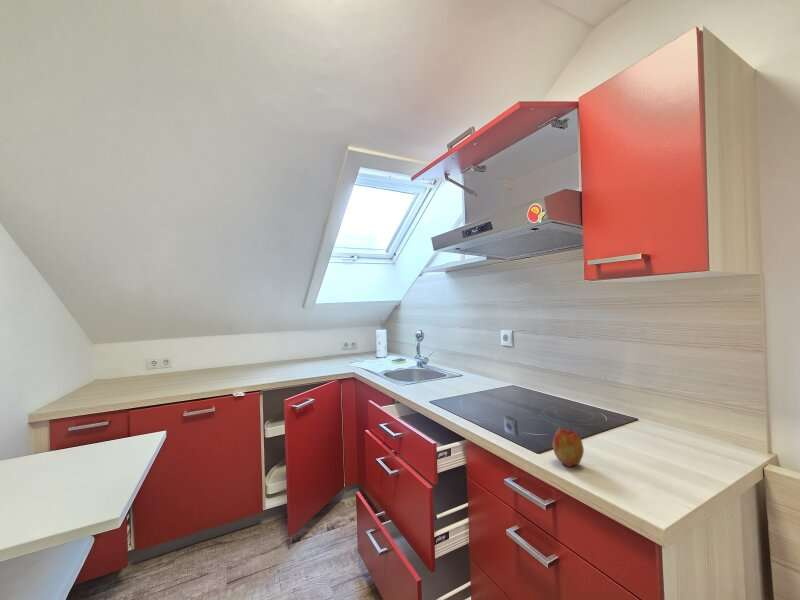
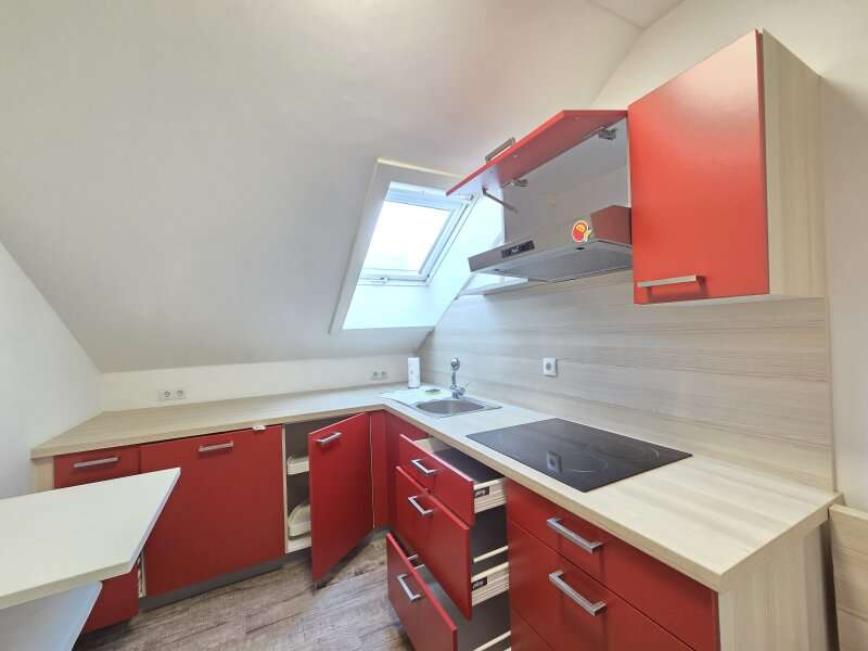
- apple (567, 444)
